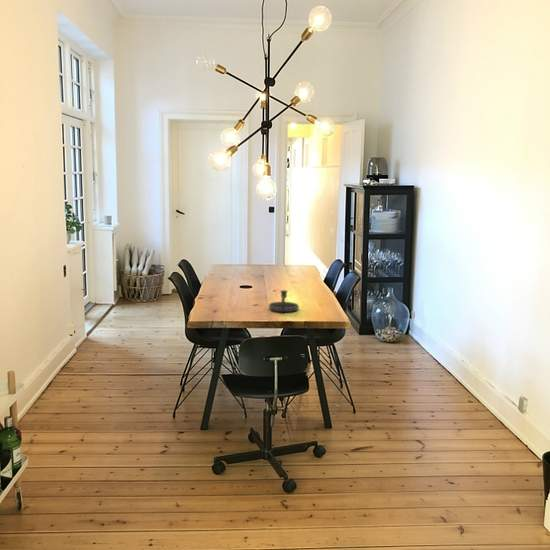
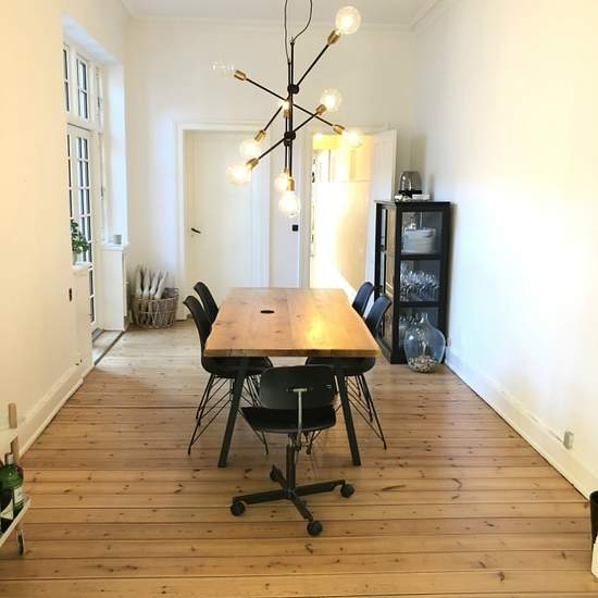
- candlestick (283, 300)
